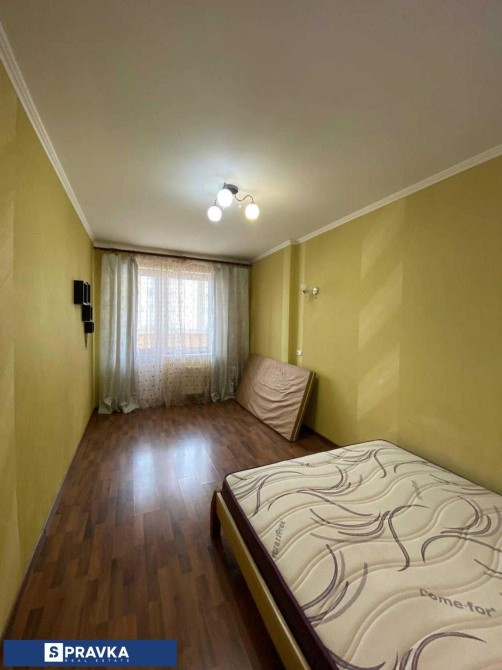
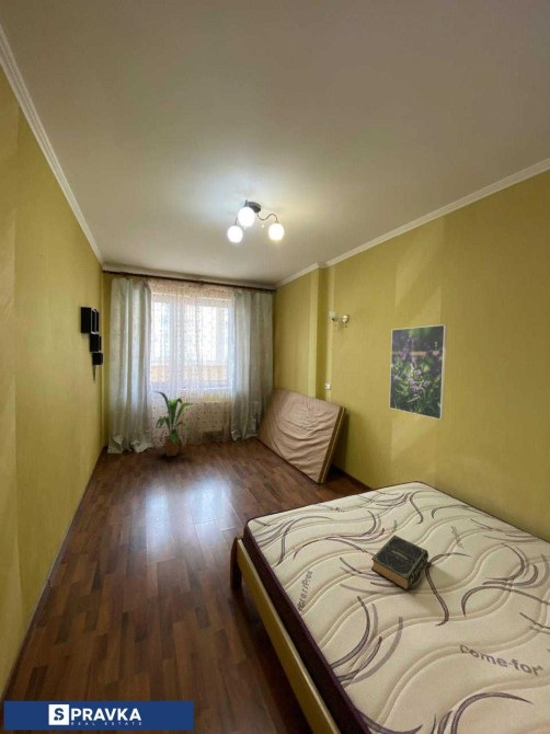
+ house plant (176, 421)
+ book (400, 560)
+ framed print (415, 370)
